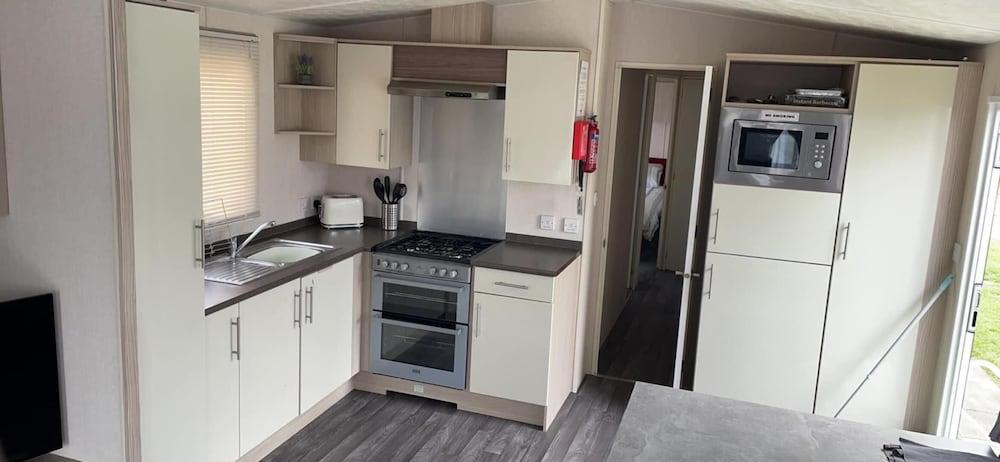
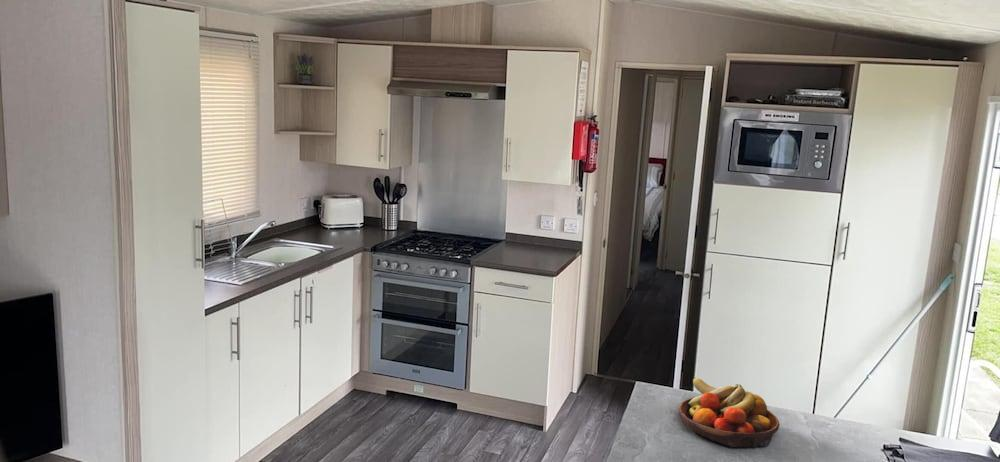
+ fruit bowl (727, 409)
